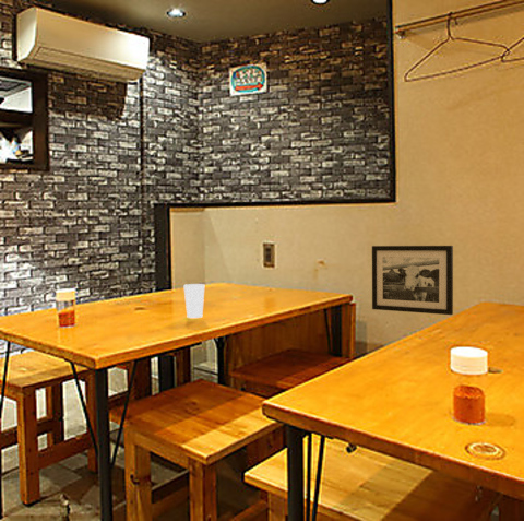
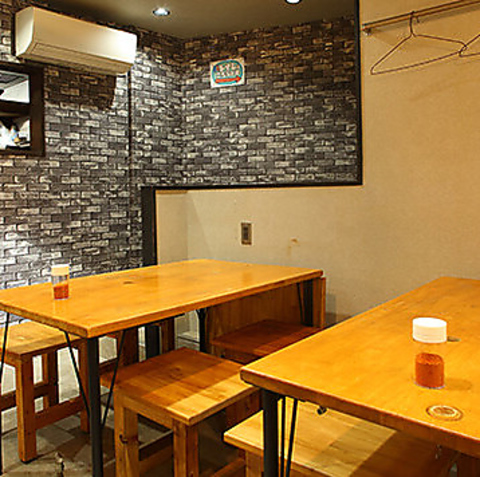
- cup (194, 300)
- picture frame (410, 279)
